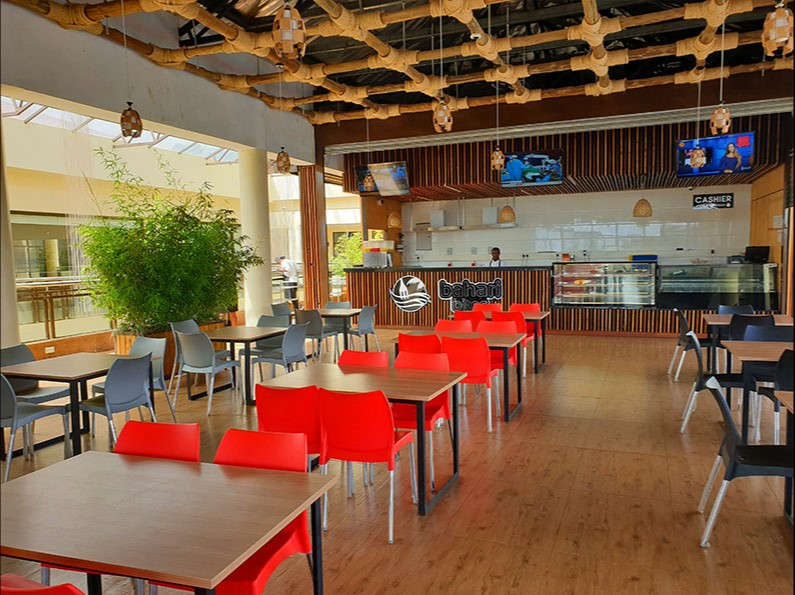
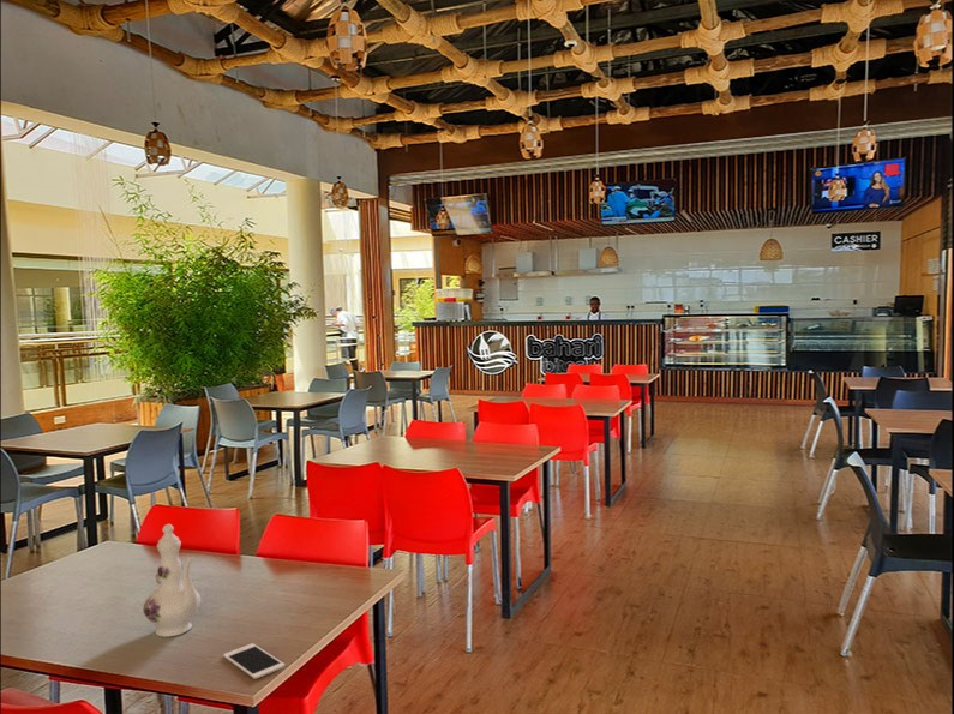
+ cell phone (253, 660)
+ chinaware (174, 577)
